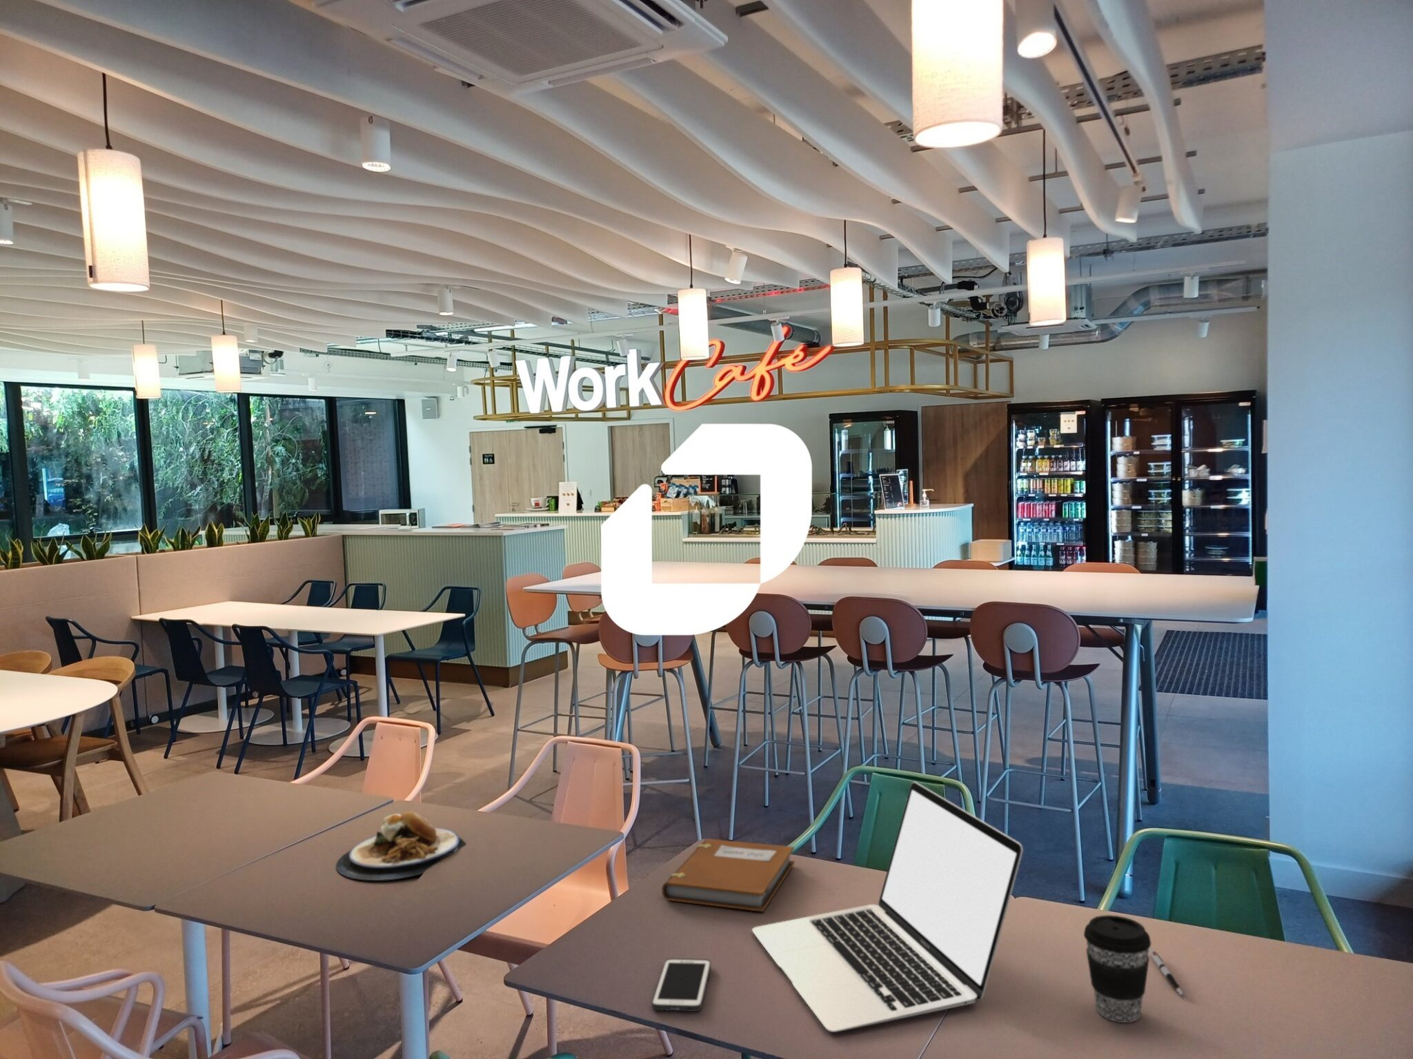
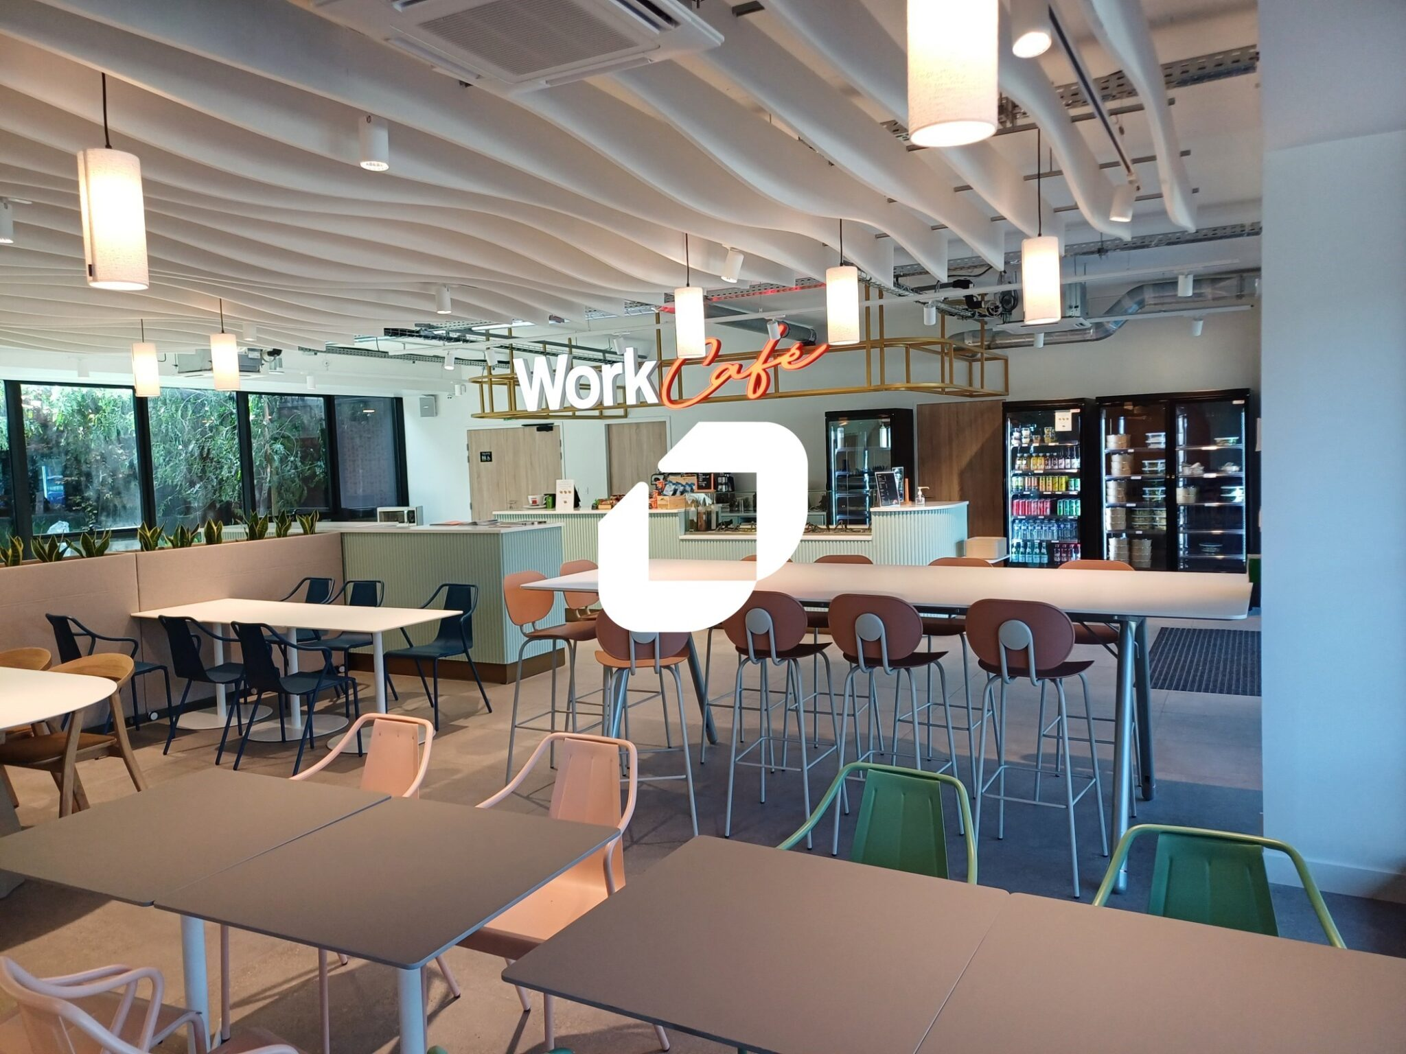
- laptop (880, 894)
- pen (1166, 971)
- coffee cup (1117, 969)
- cell phone (682, 983)
- notebook (731, 871)
- plate (402, 838)
